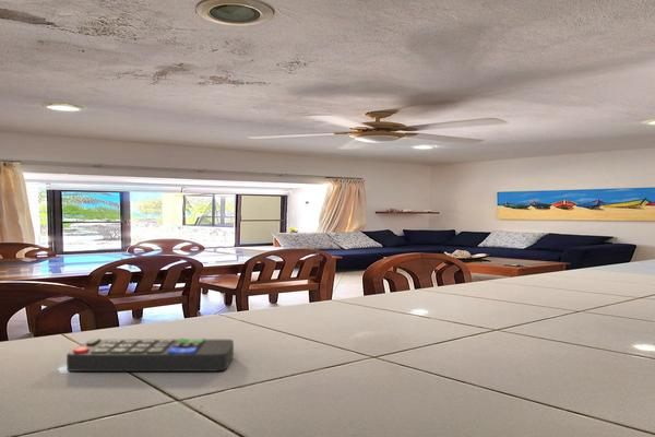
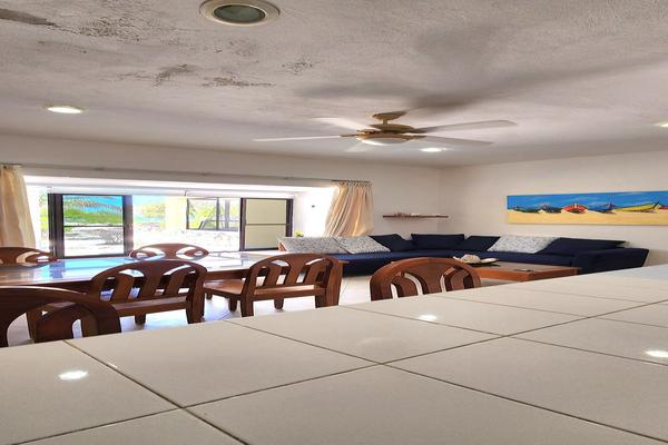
- remote control (154, 353)
